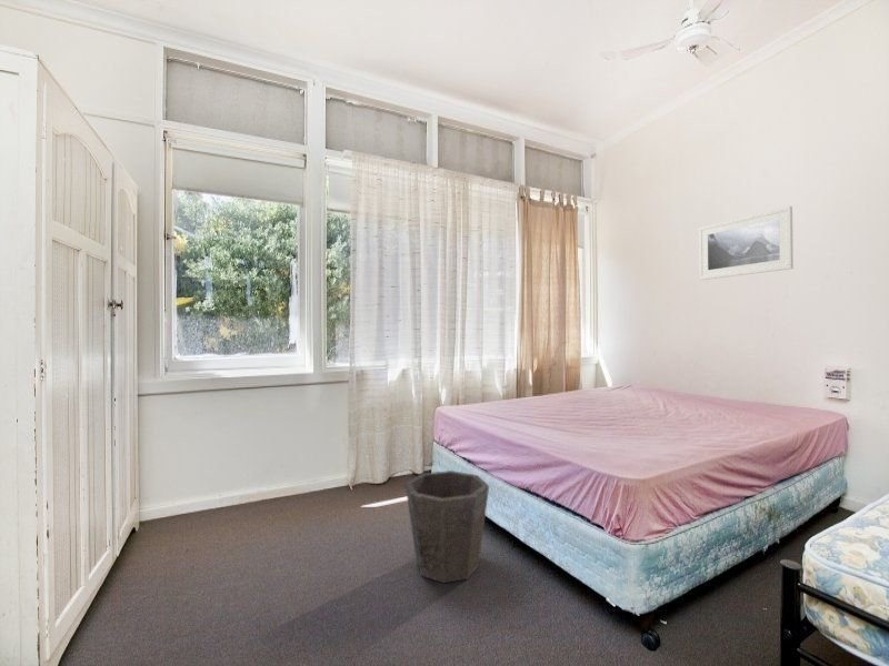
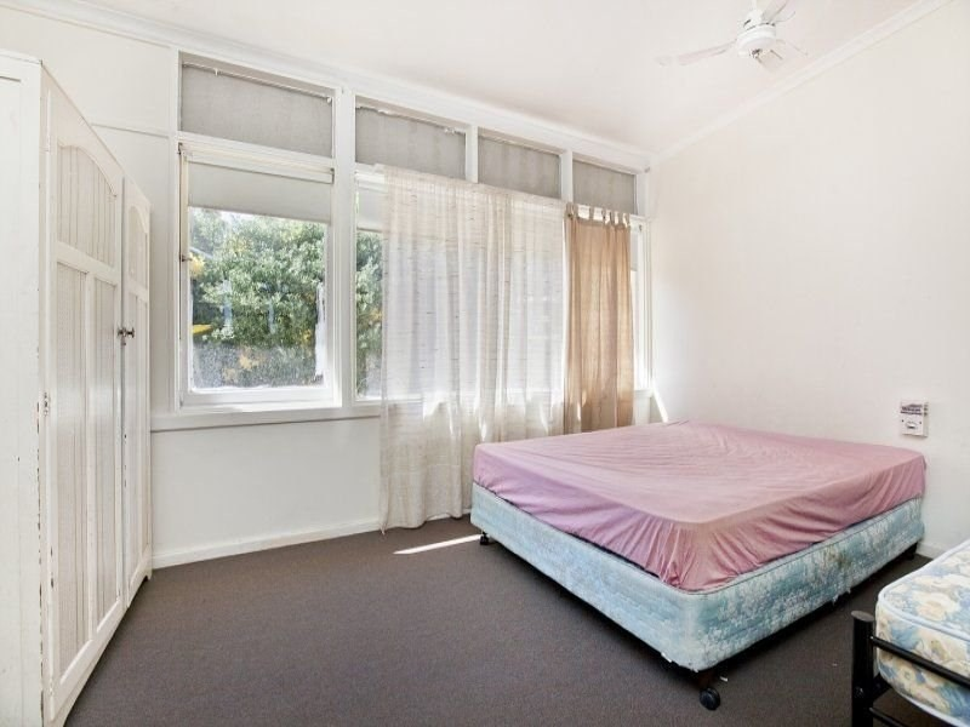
- waste bin (447, 524)
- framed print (741, 246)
